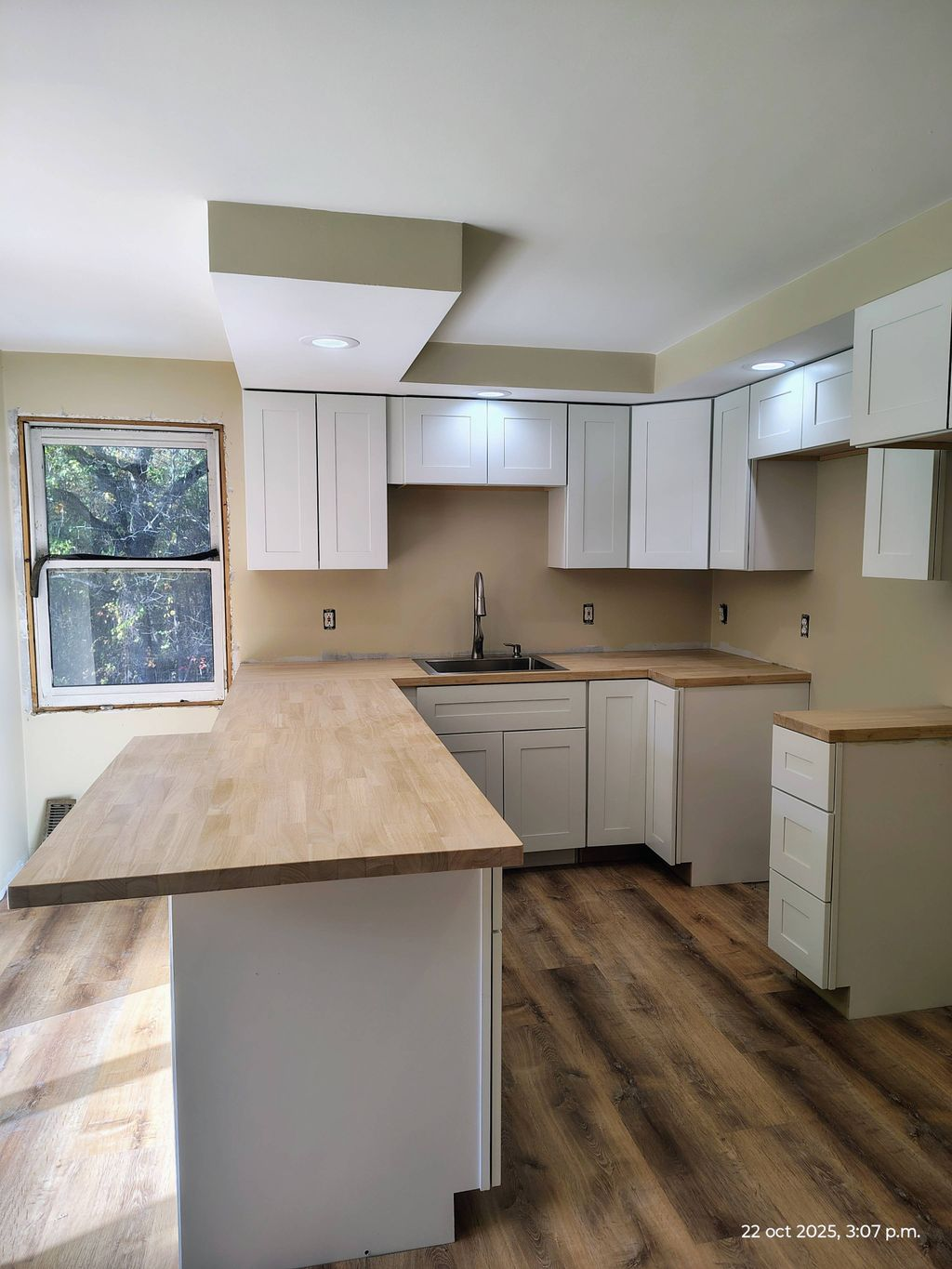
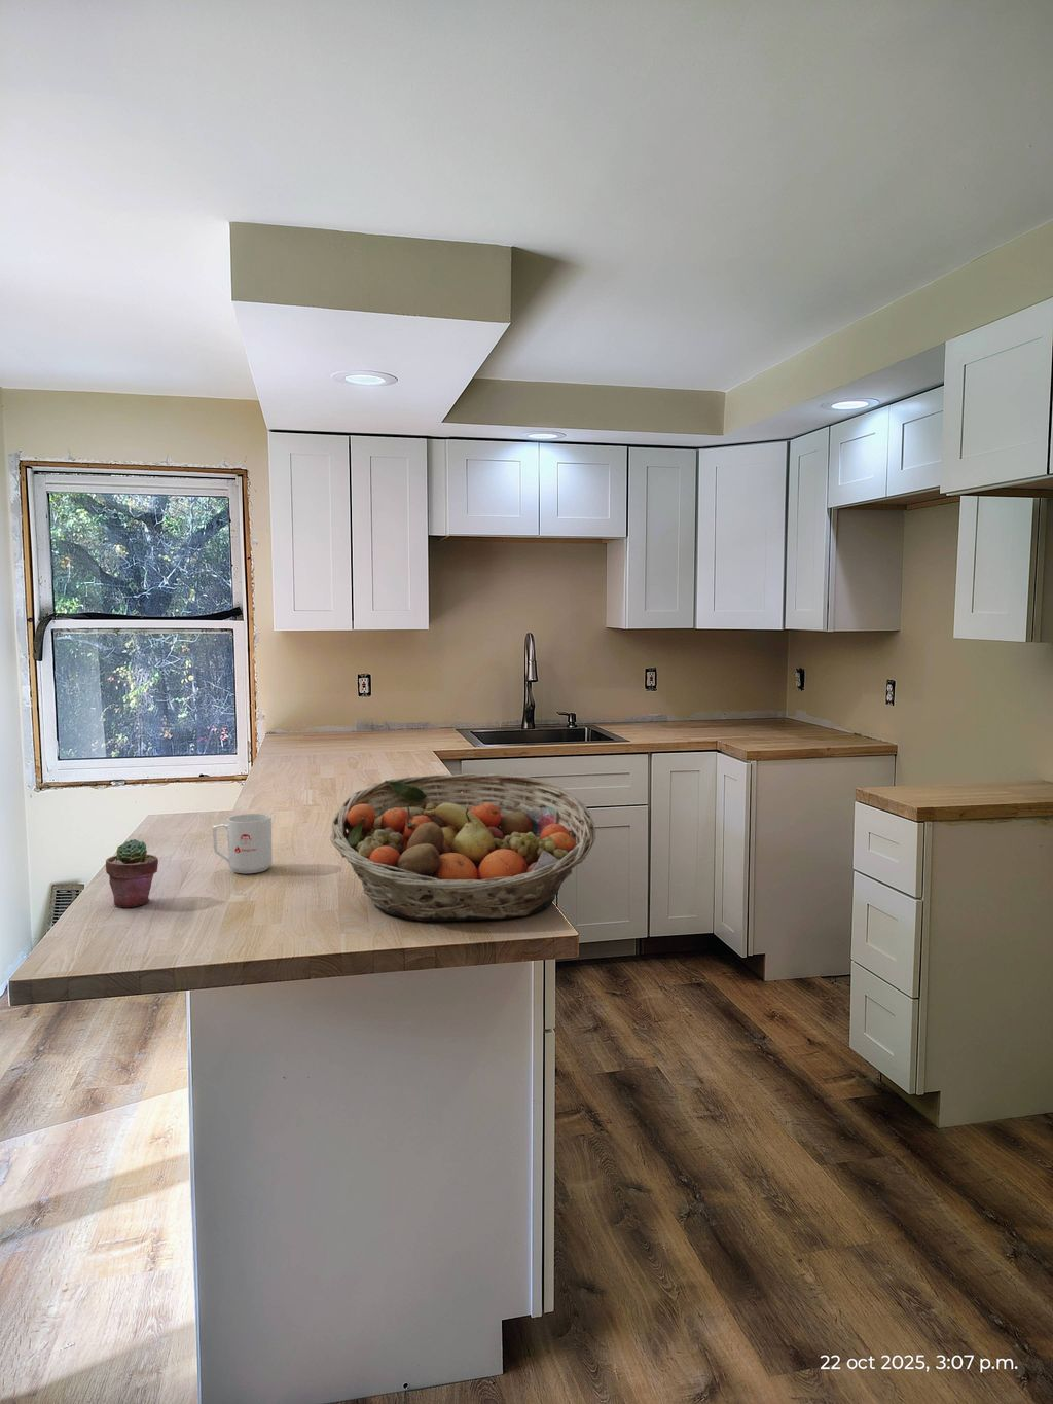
+ mug (241, 843)
+ fruit basket (463, 842)
+ potted succulent (132, 871)
